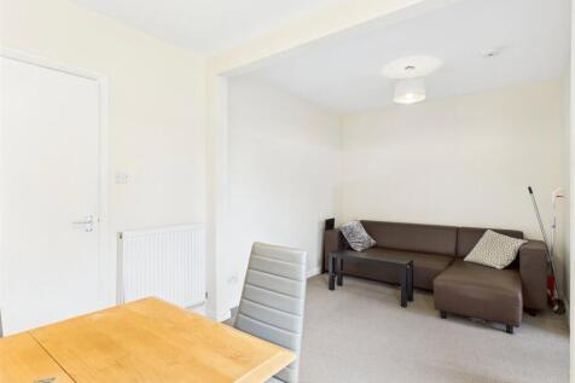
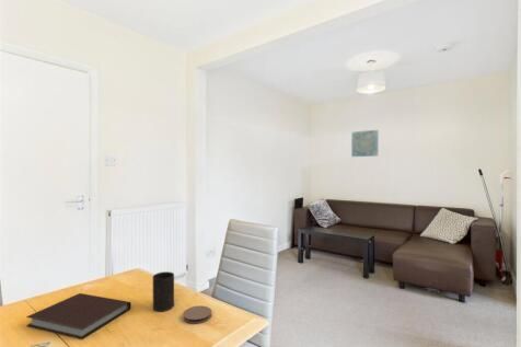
+ notebook (81, 312)
+ cup (163, 290)
+ coaster (197, 314)
+ wall art (364, 143)
